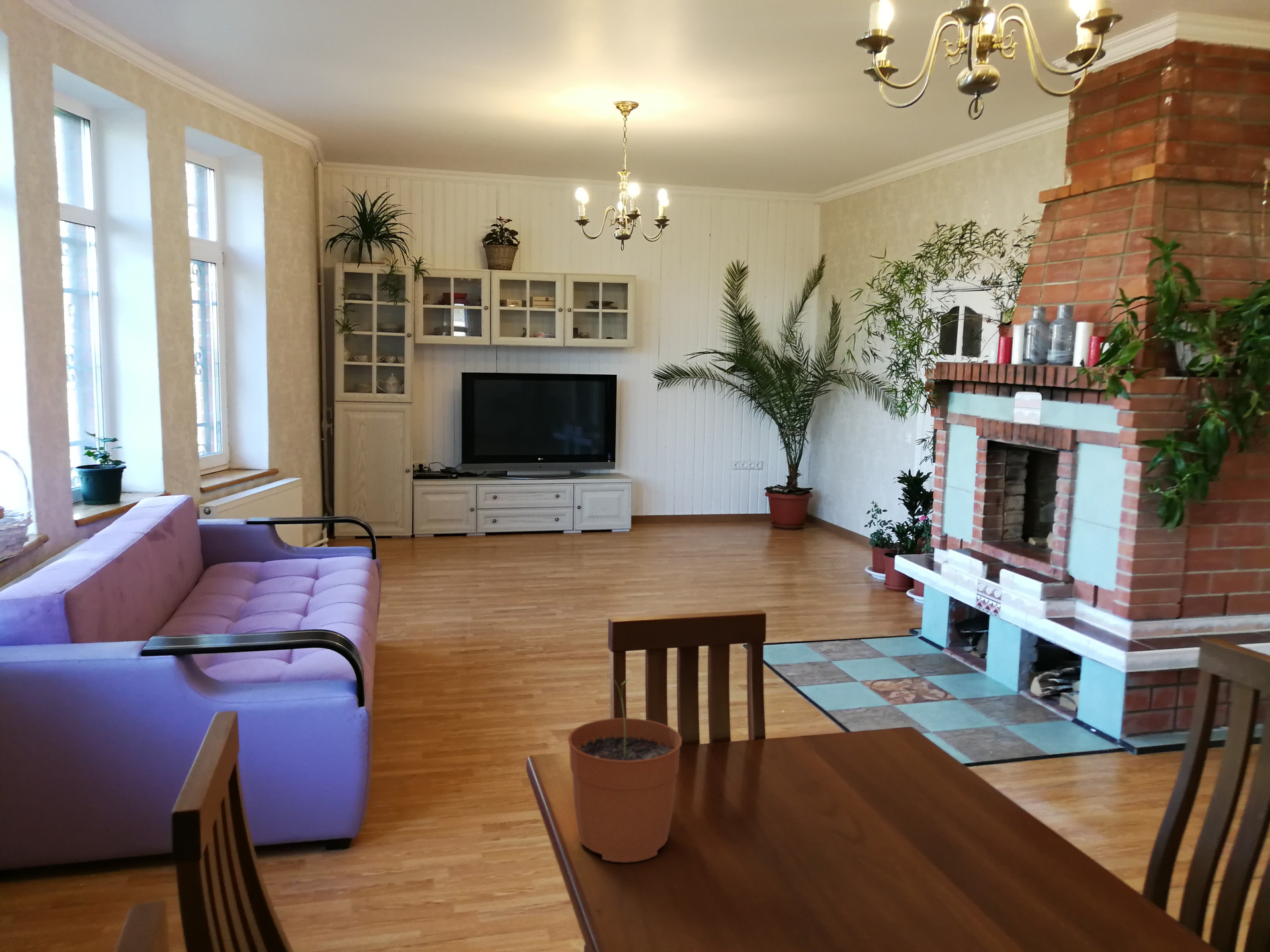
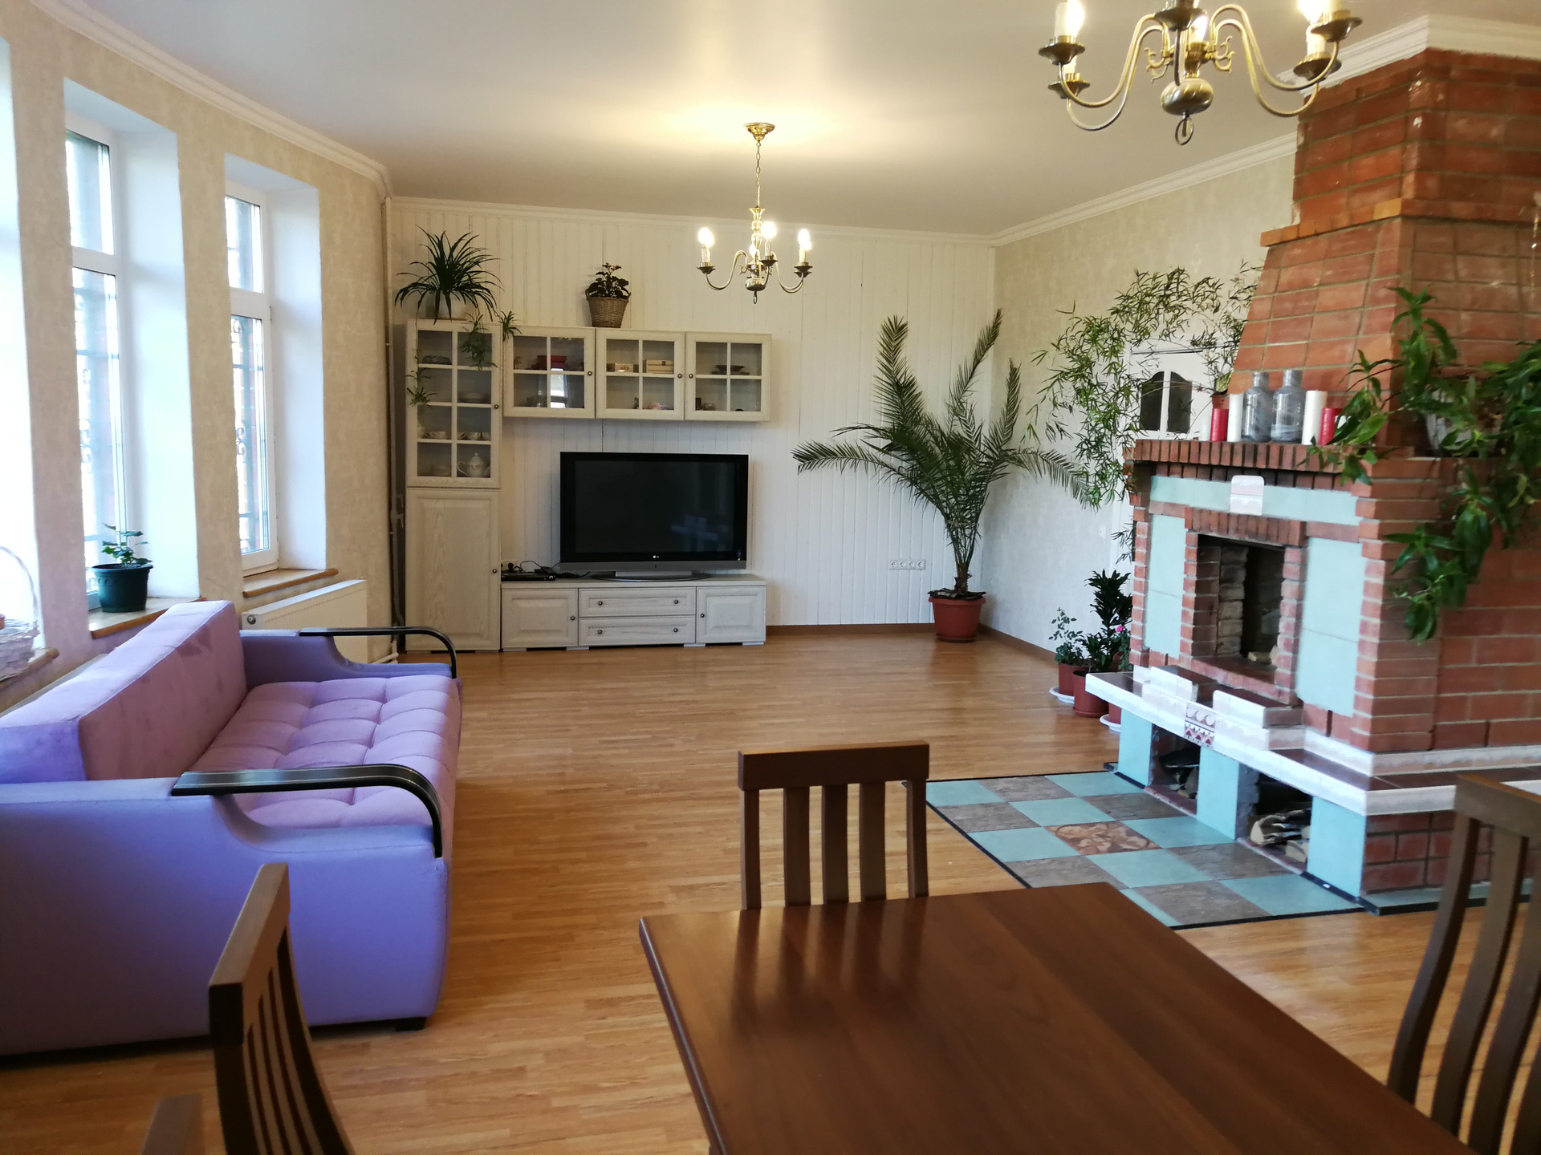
- plant pot (624, 763)
